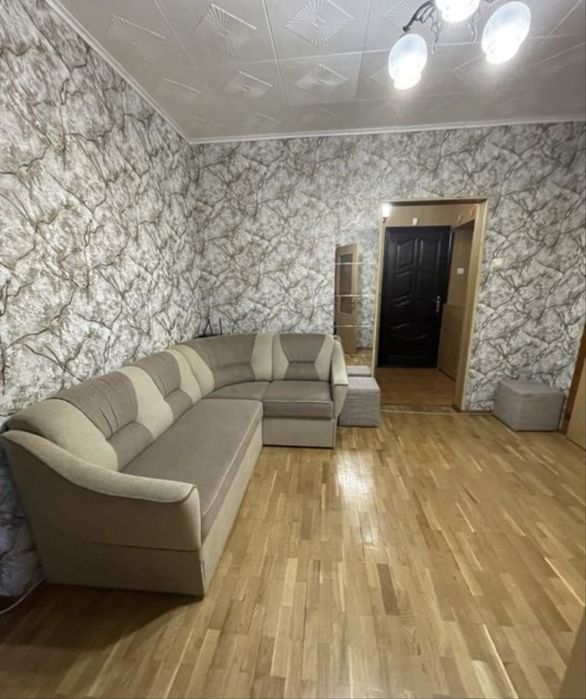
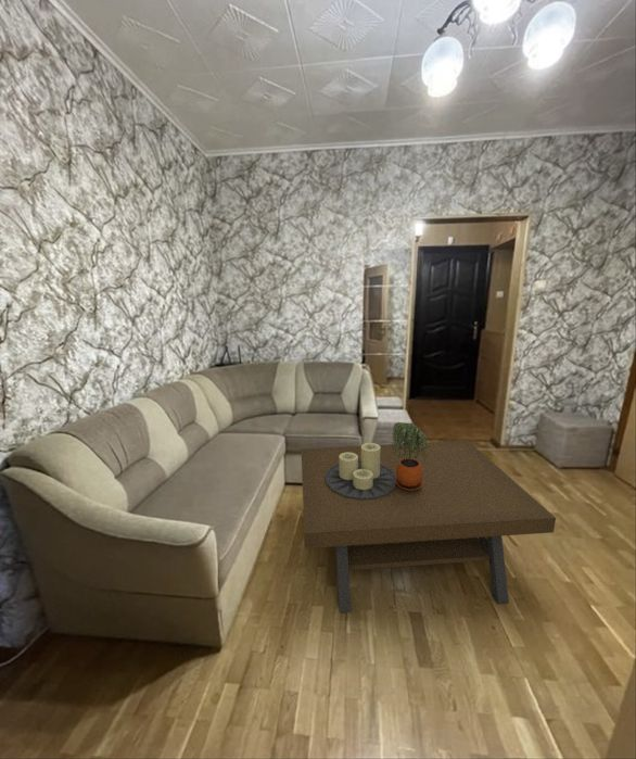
+ coffee table (403, 501)
+ potted plant (409, 454)
